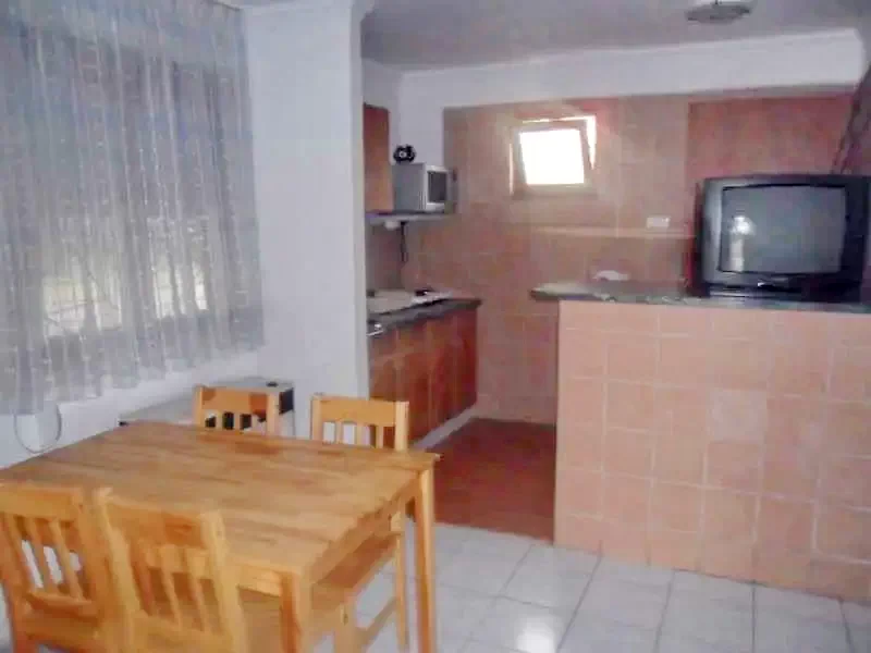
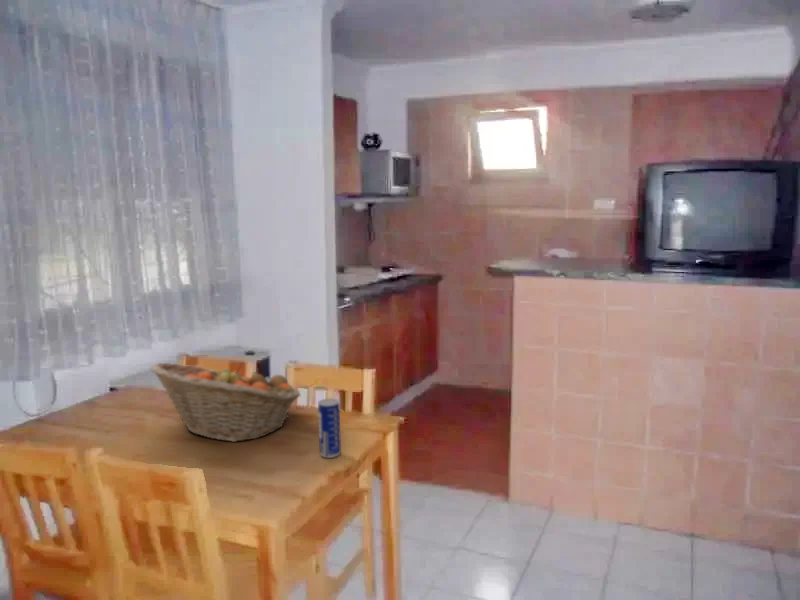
+ fruit basket (226, 392)
+ beverage can (329, 428)
